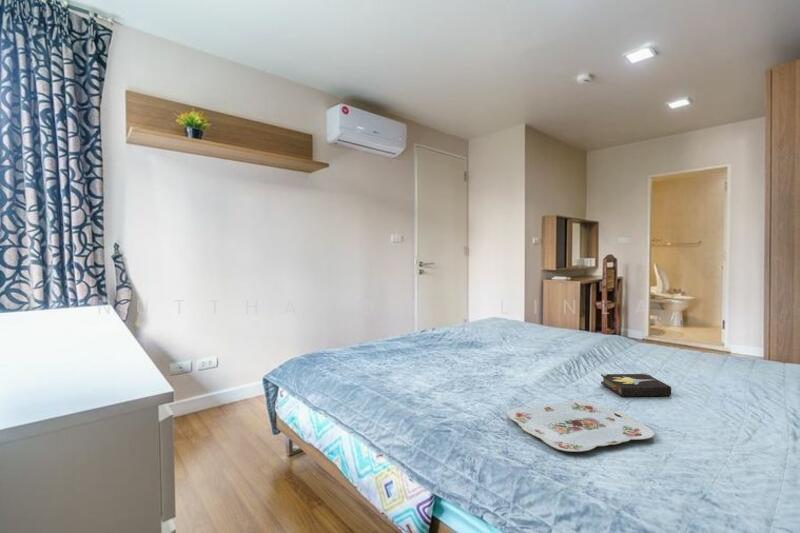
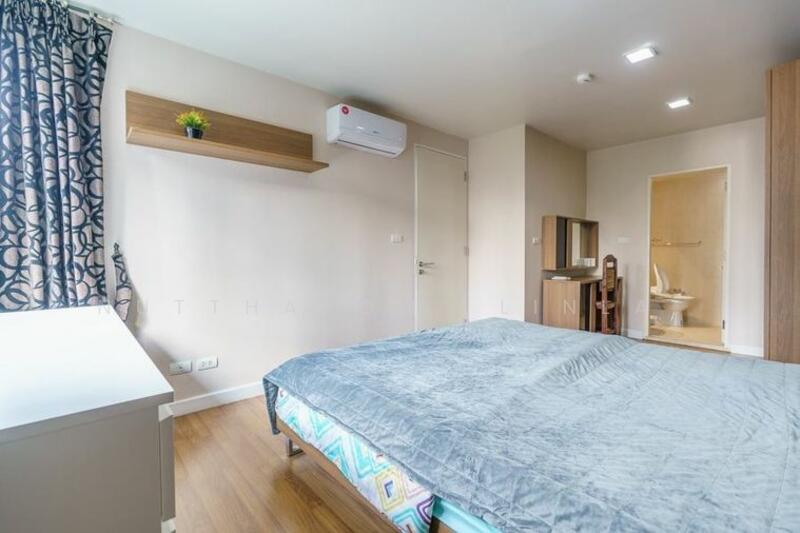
- hardback book (634, 384)
- serving tray (576, 423)
